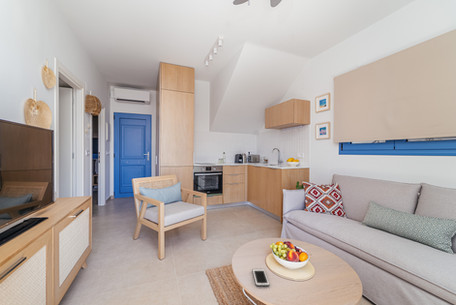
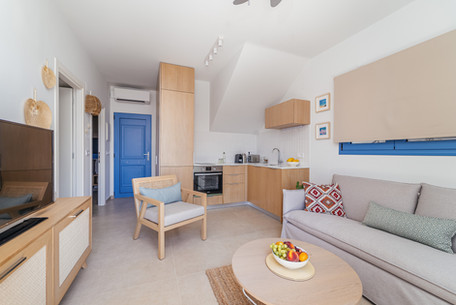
- cell phone (260, 277)
